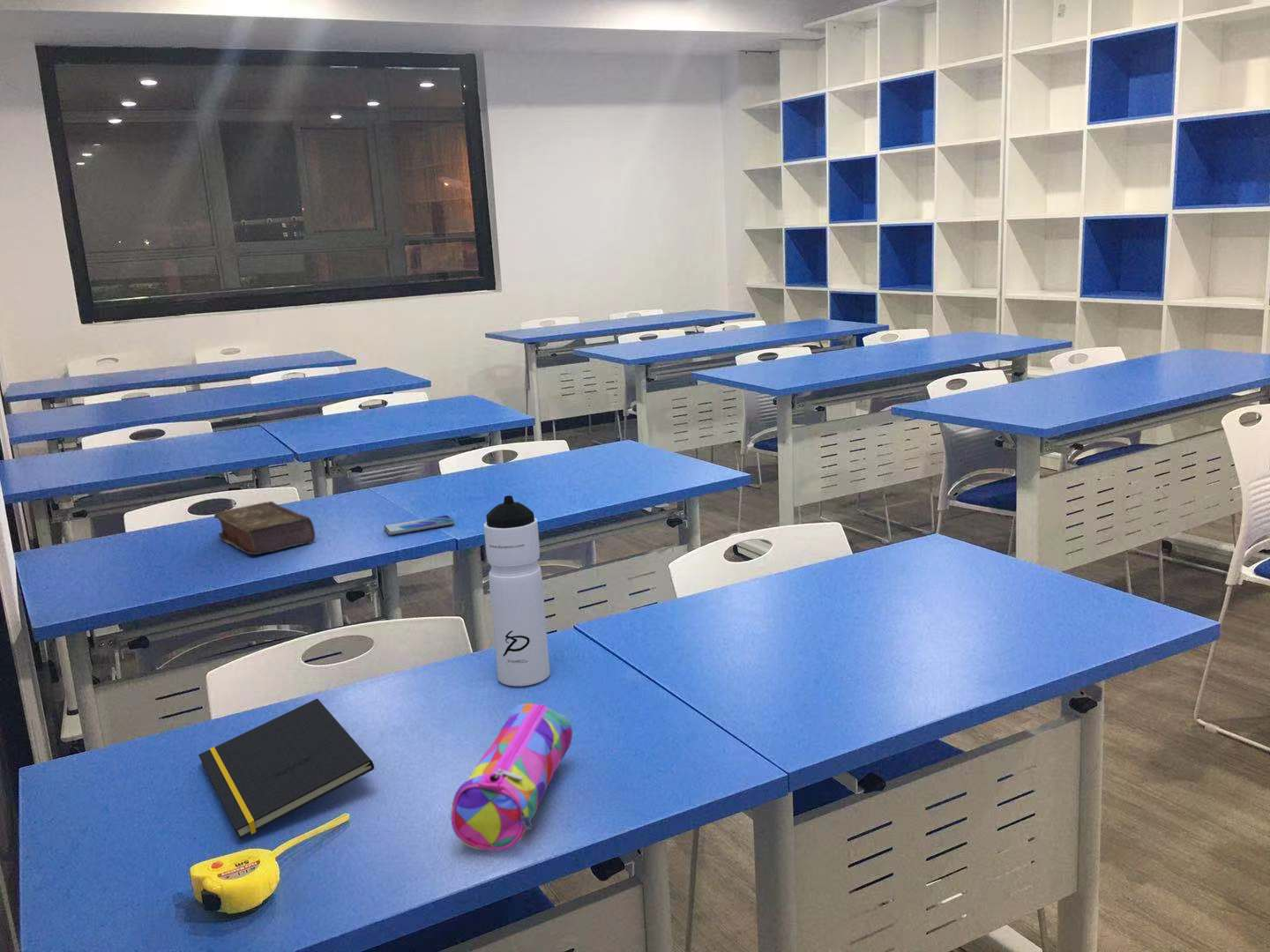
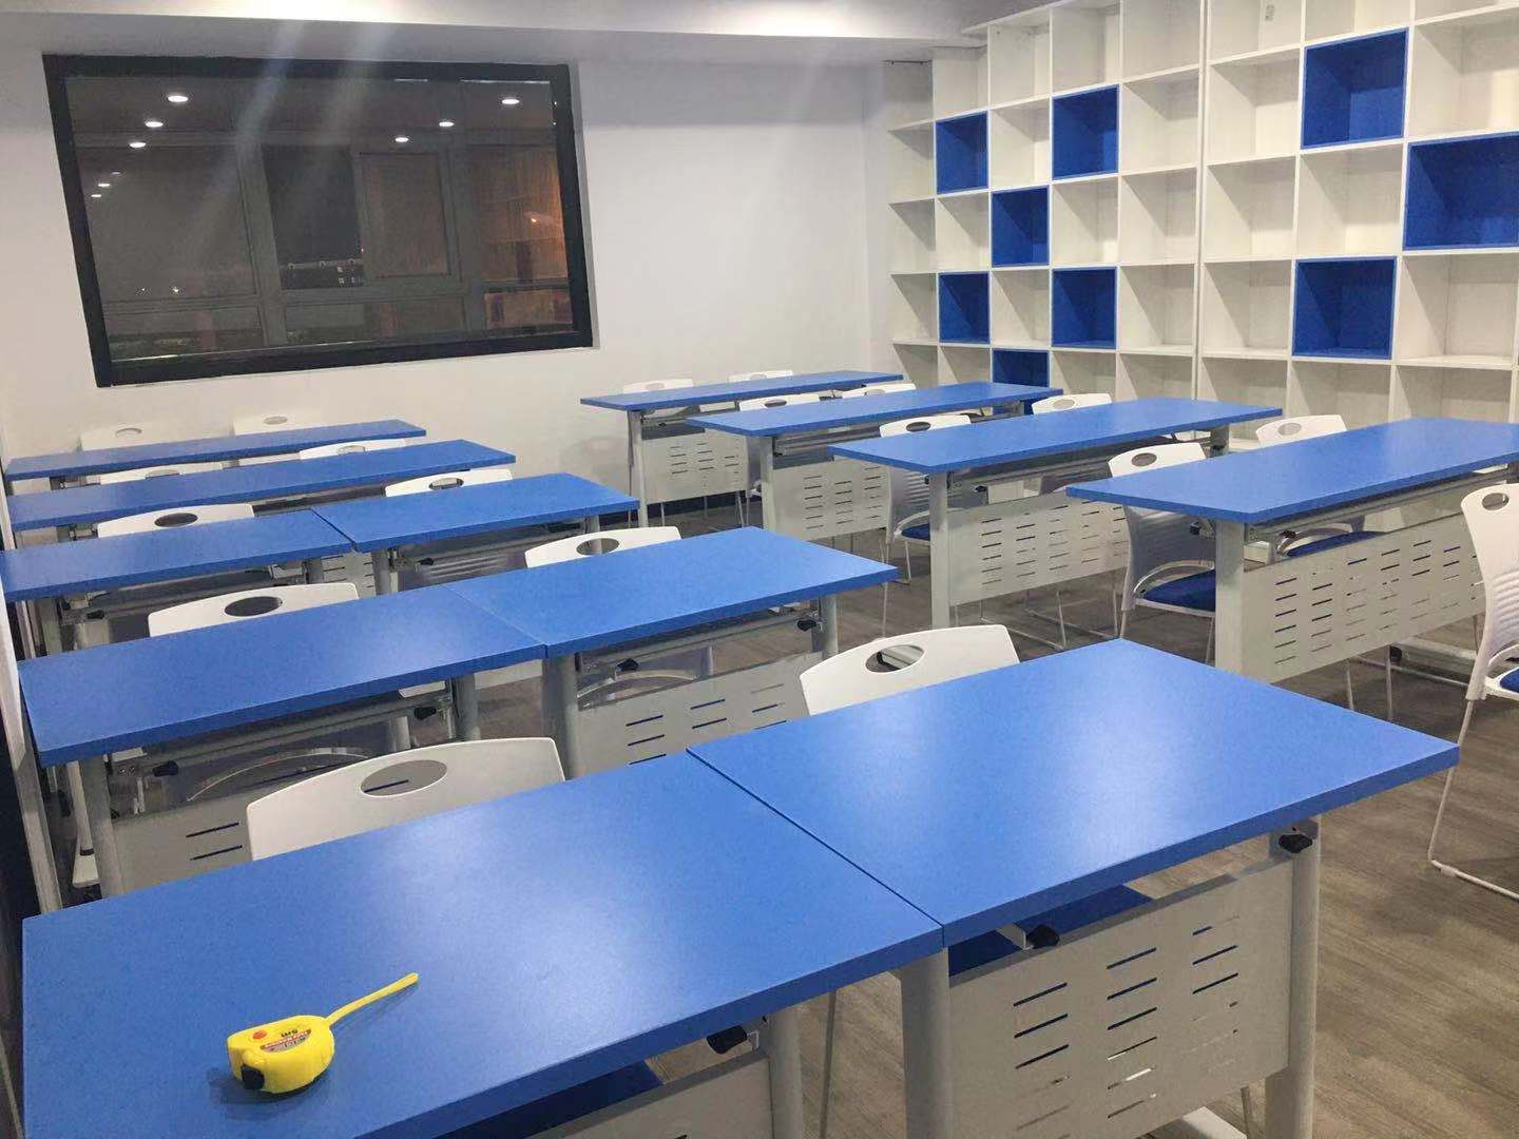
- smartphone (419, 524)
- pencil case (515, 770)
- water bottle (516, 587)
- book (264, 526)
- notepad (282, 762)
